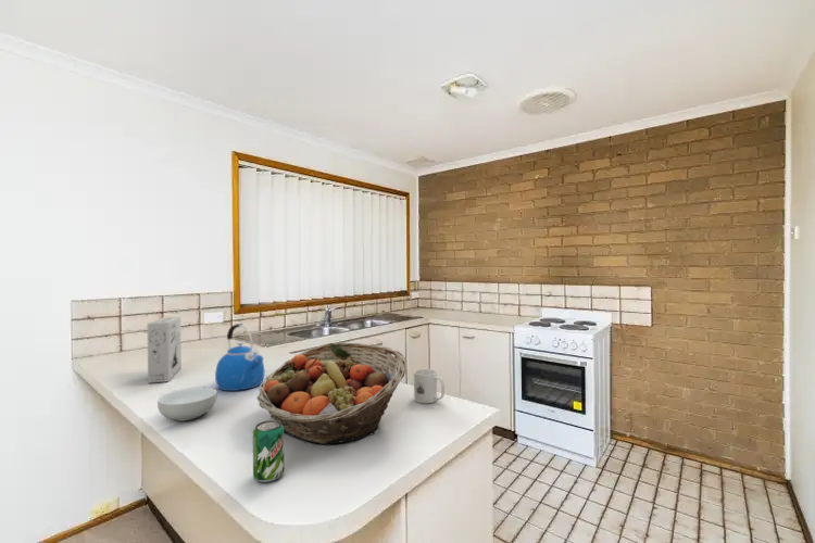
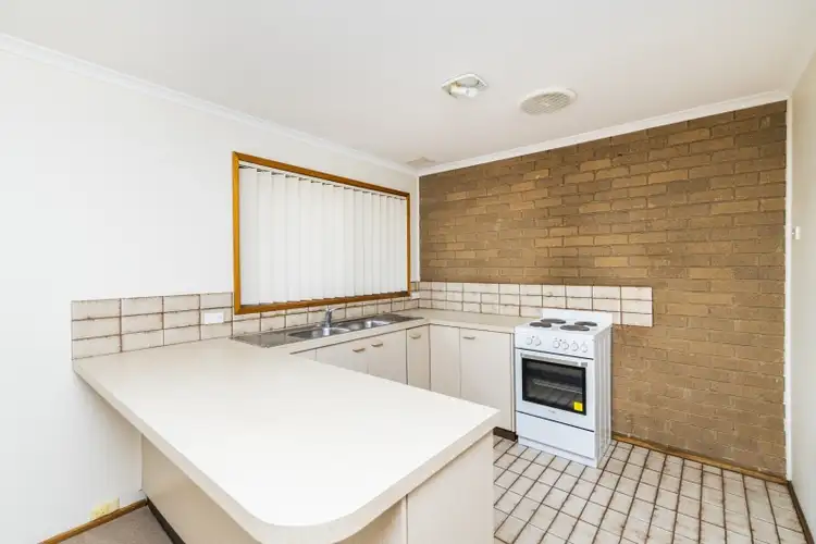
- beverage can (268, 451)
- kettle (243, 354)
- cereal bowl (188, 405)
- cereal box (165, 348)
- mug (429, 386)
- fruit basket (333, 387)
